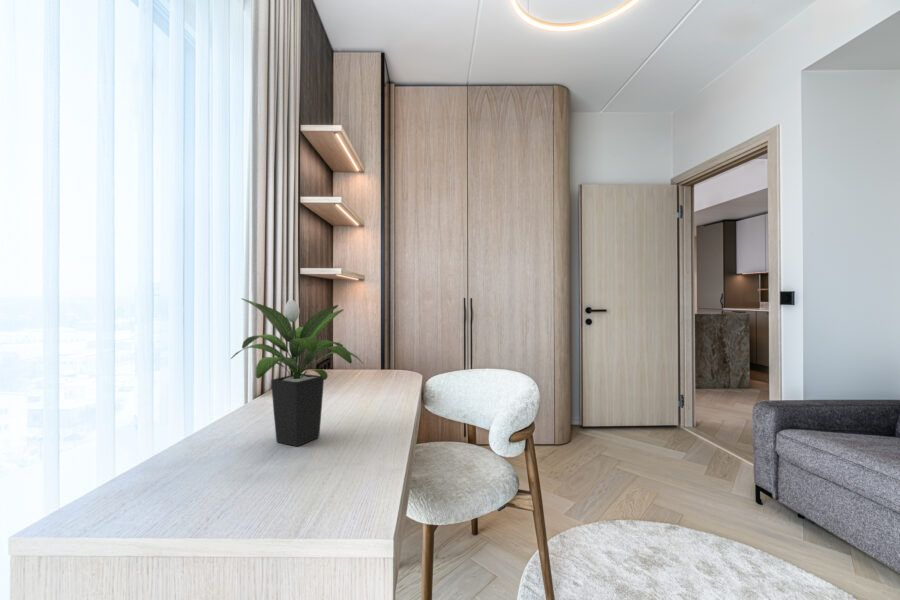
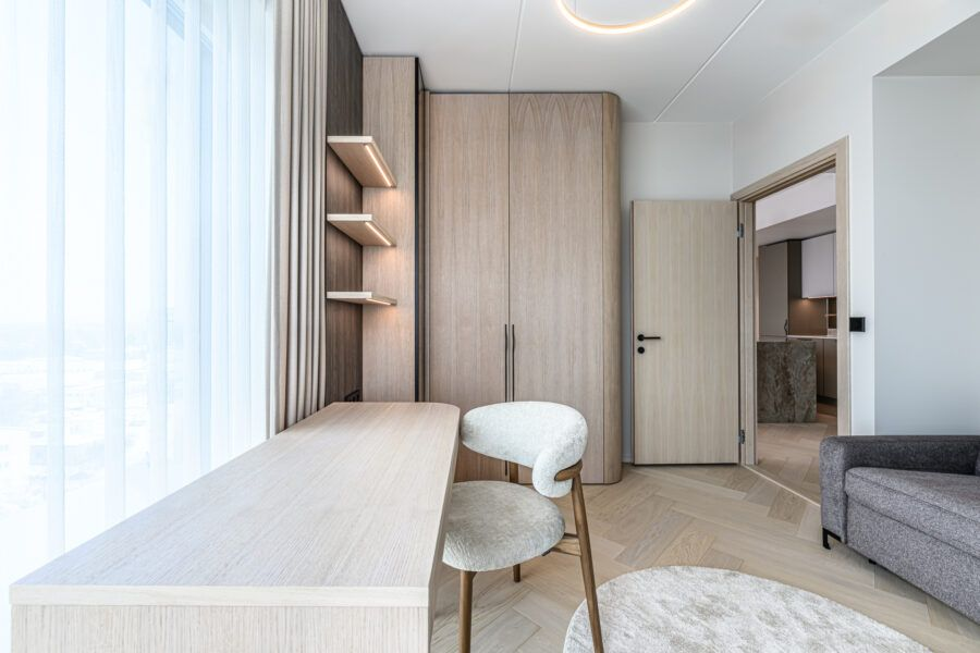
- potted plant (299, 368)
